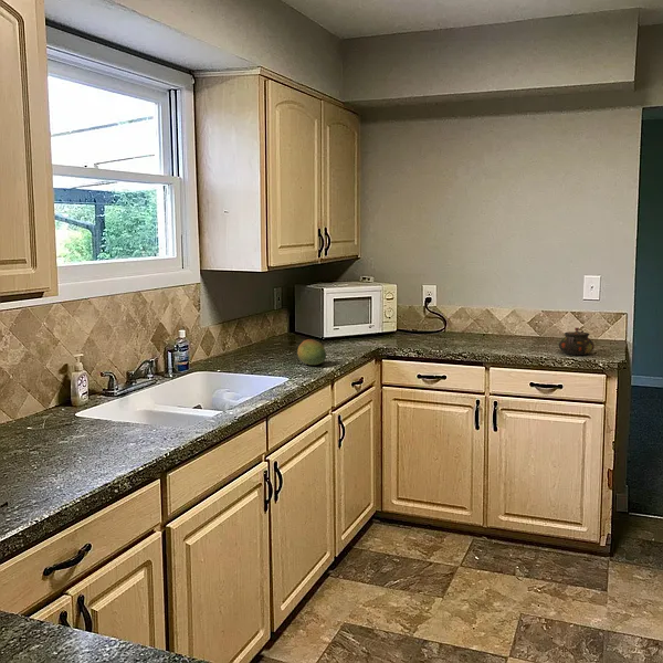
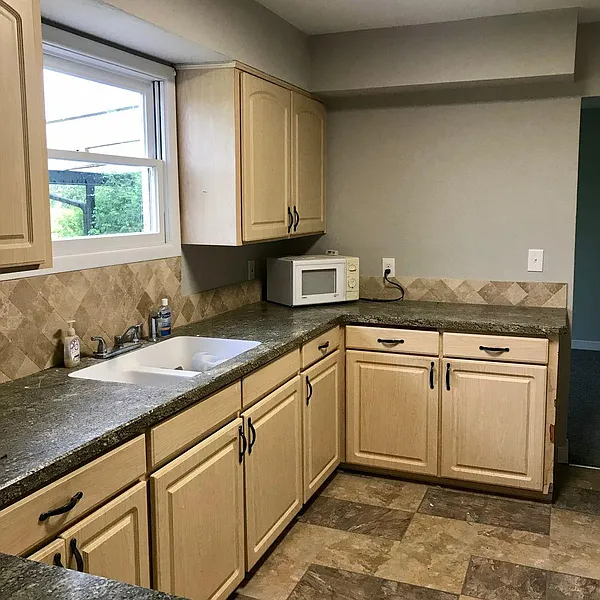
- teapot (576, 340)
- fruit (313, 351)
